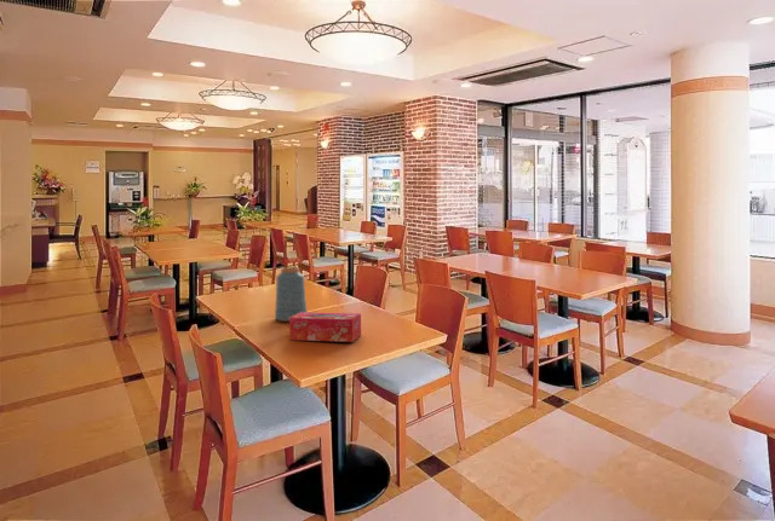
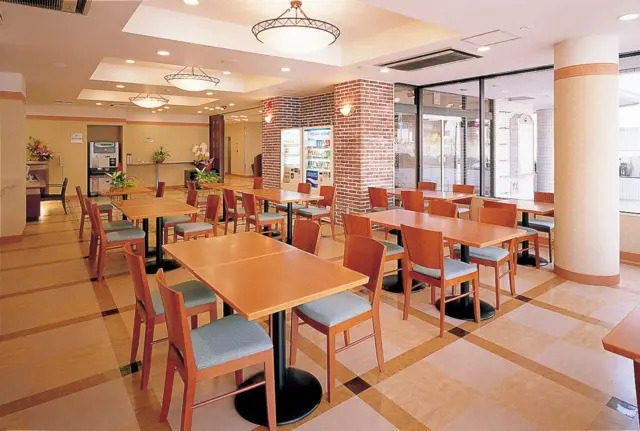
- tissue box (326, 326)
- vase (291, 293)
